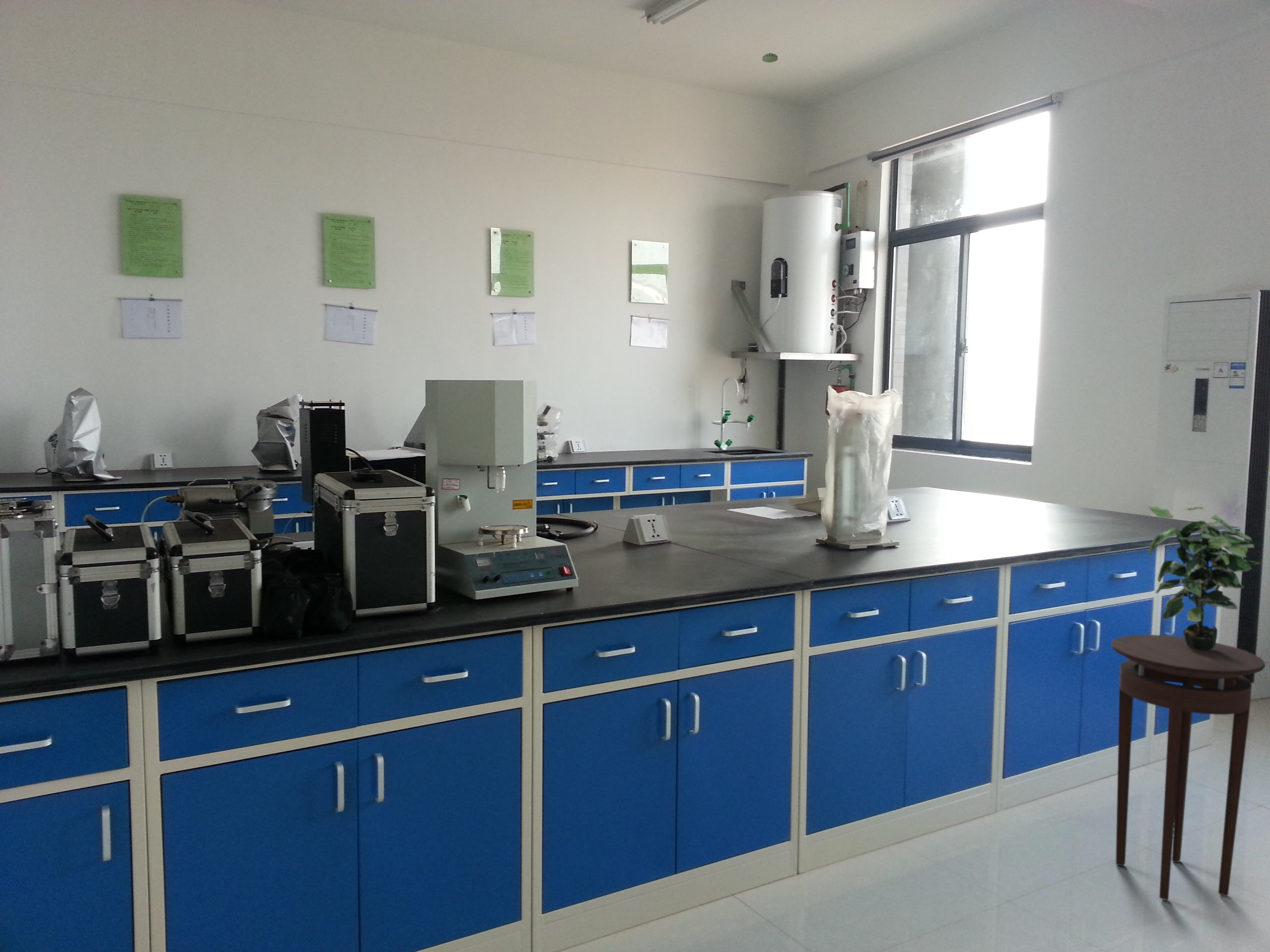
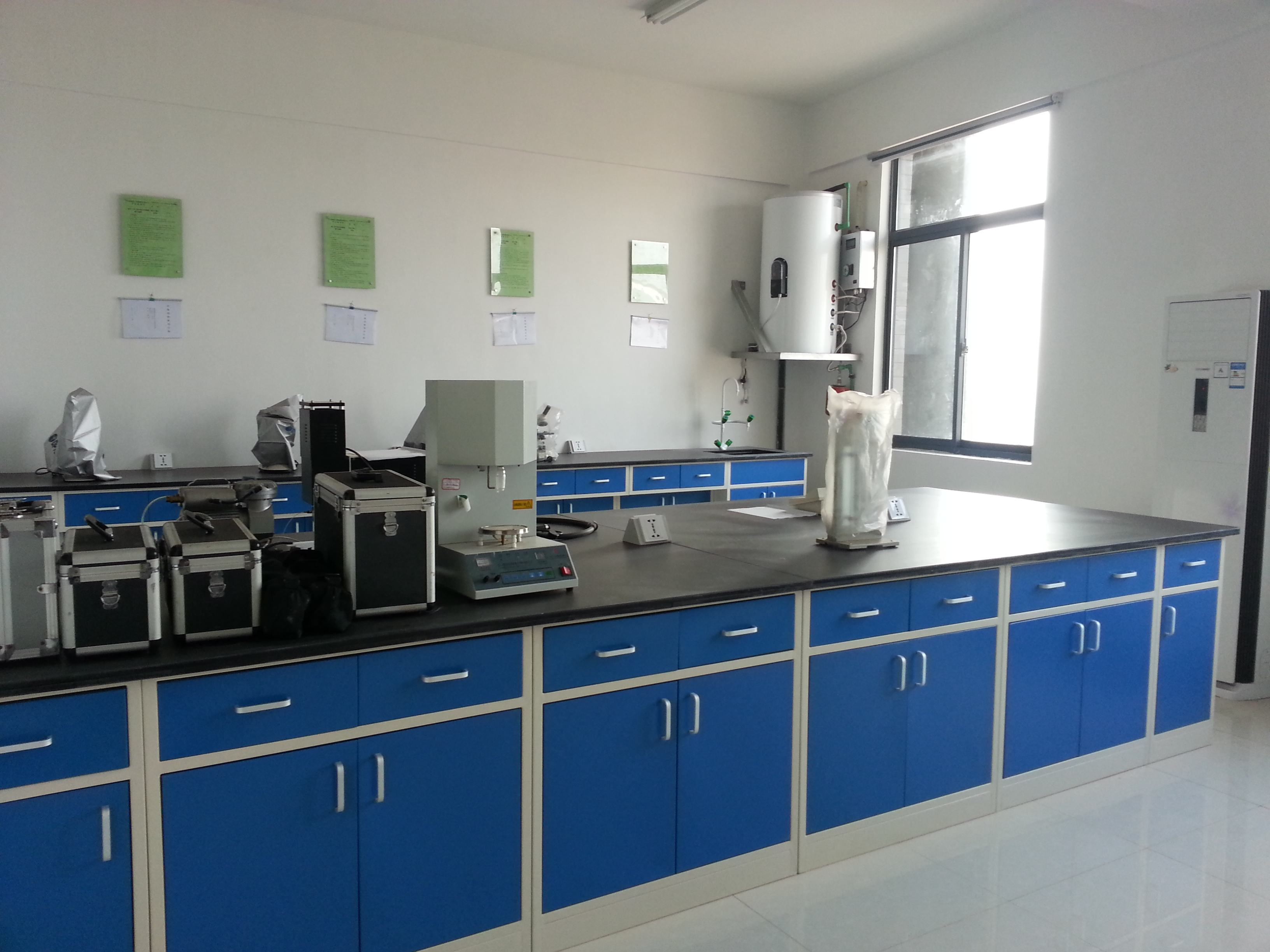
- potted plant (1200, 579)
- stool (1177, 766)
- smoke detector (770, 58)
